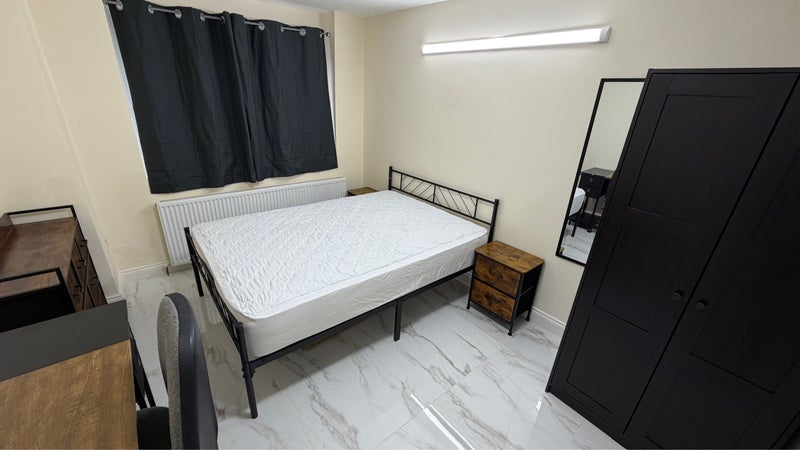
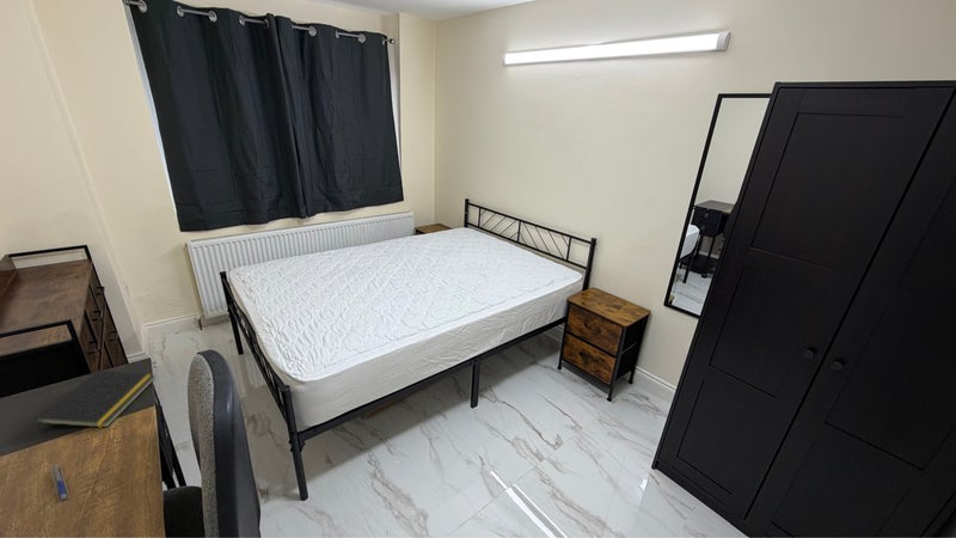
+ pen (59, 481)
+ notepad (102, 396)
